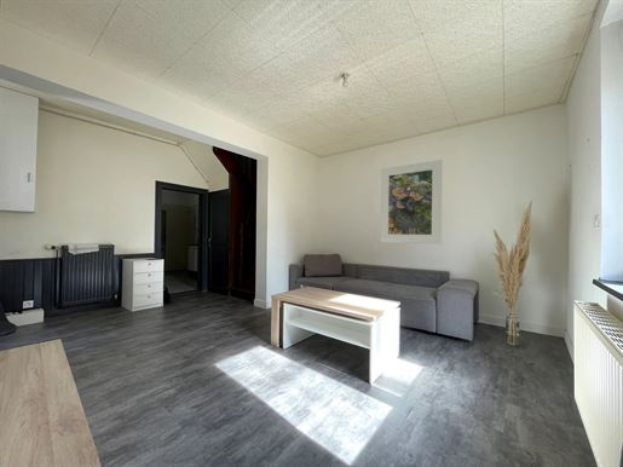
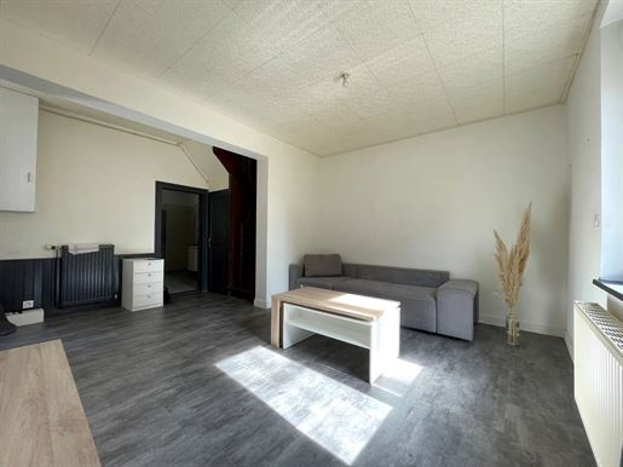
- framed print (409, 203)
